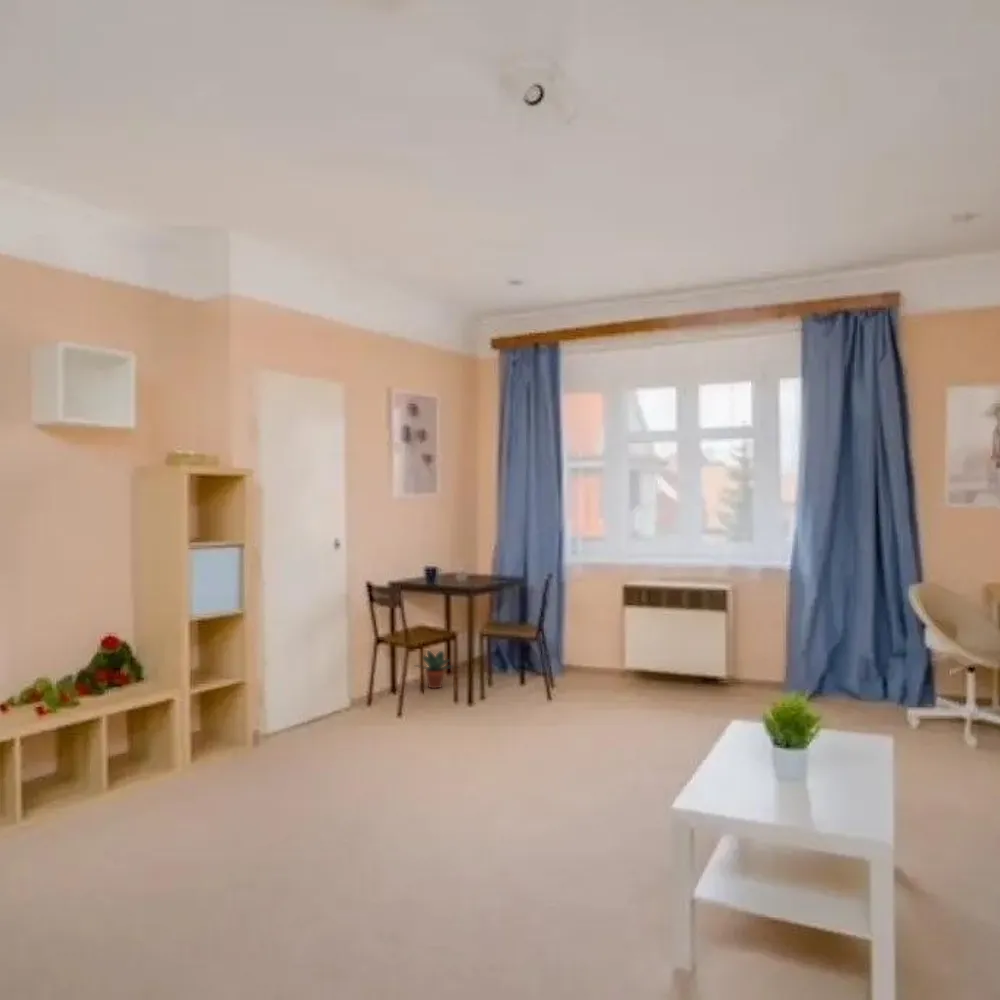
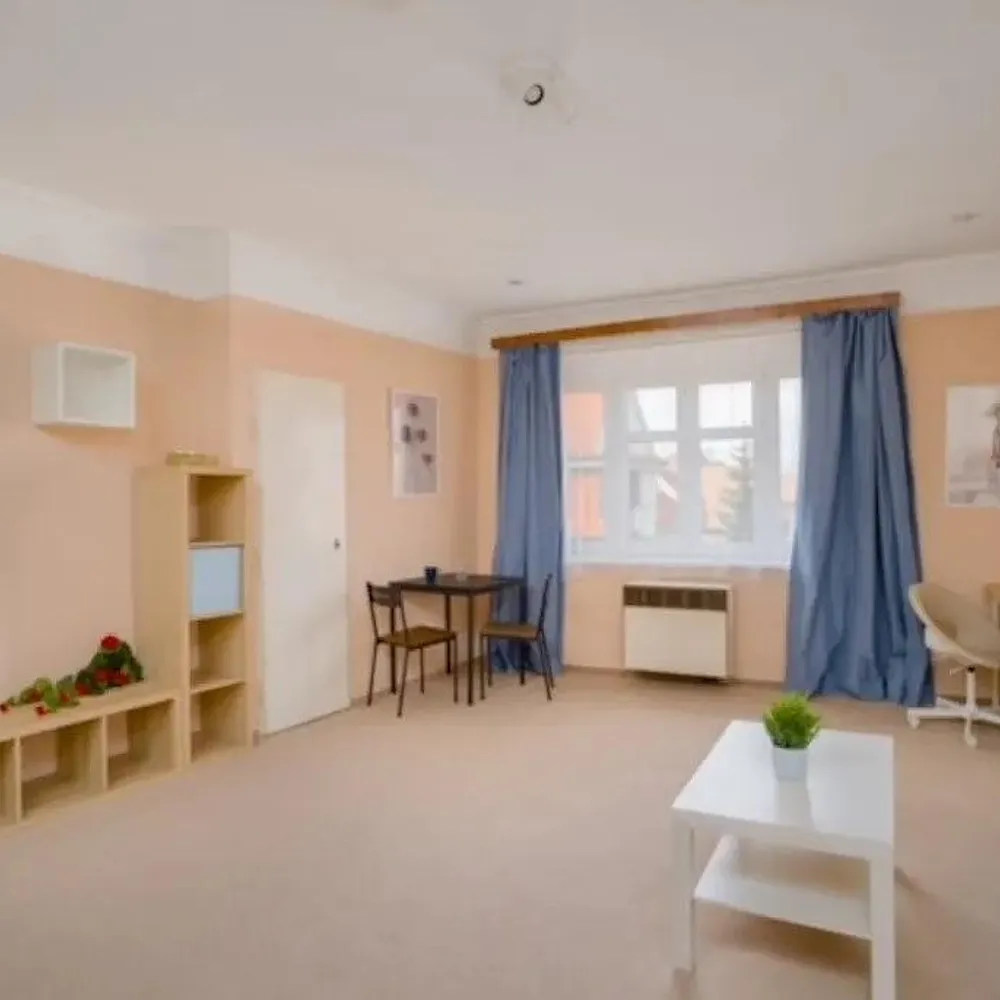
- potted plant (435, 667)
